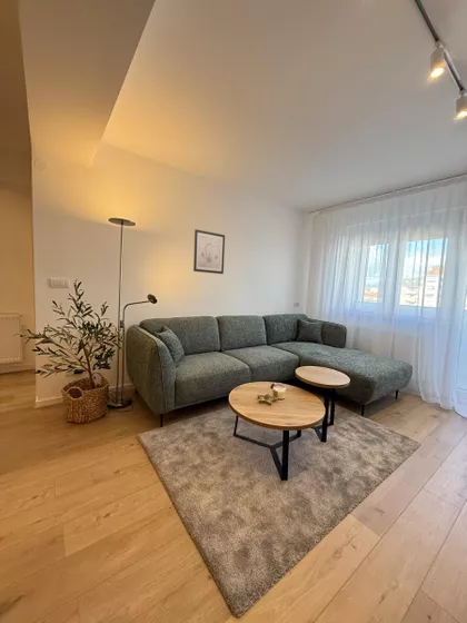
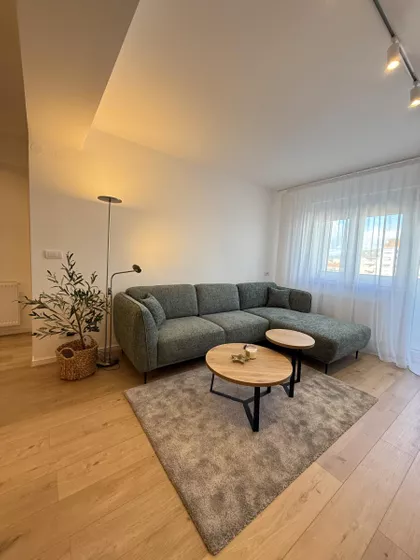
- wall art (209, 253)
